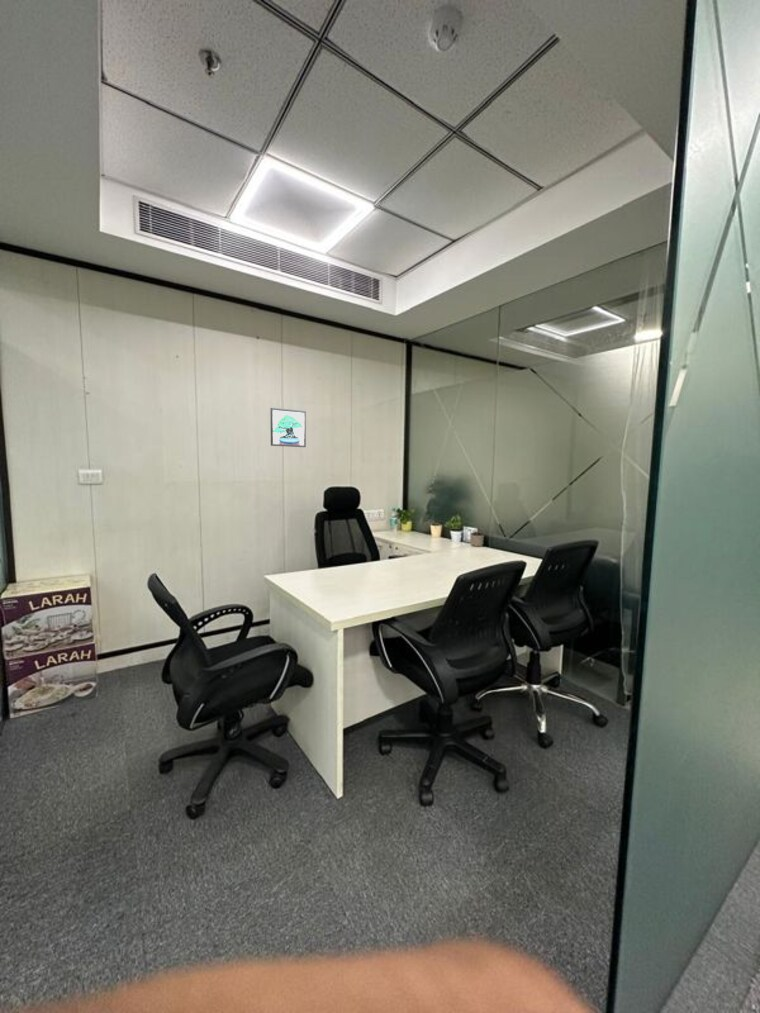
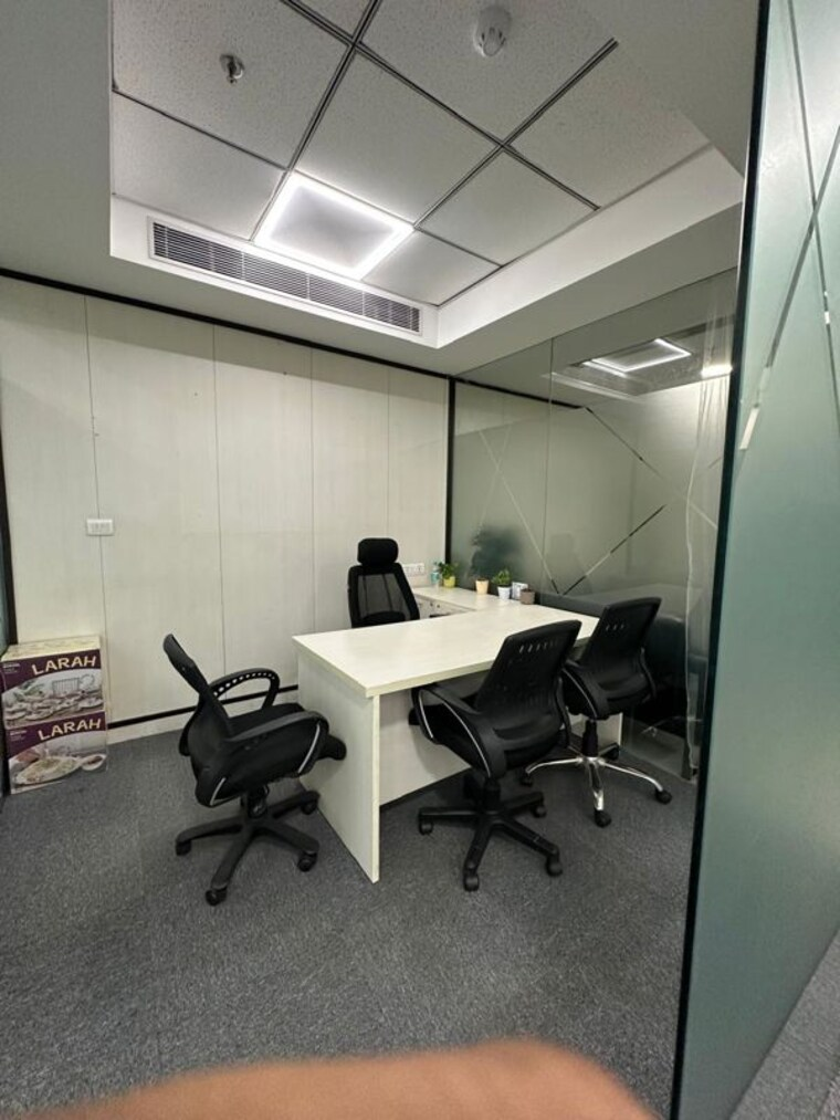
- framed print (288, 428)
